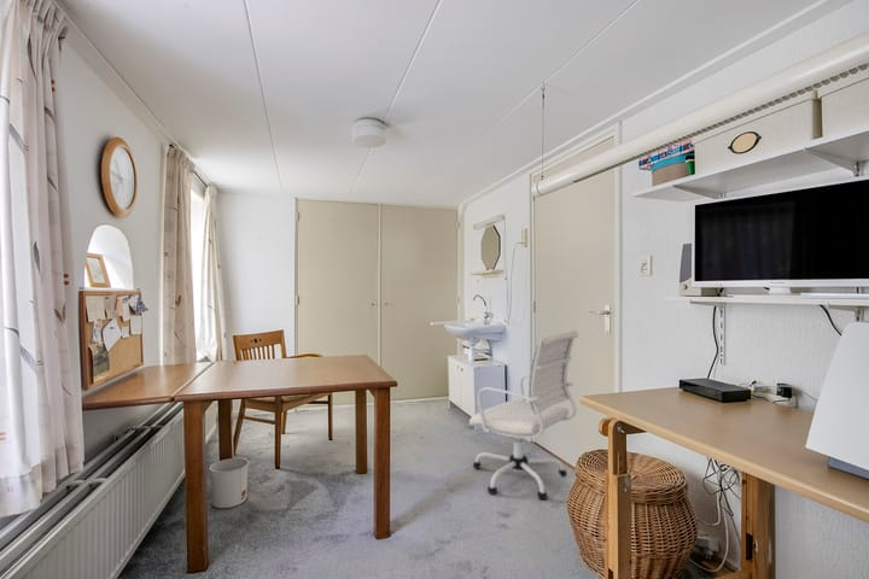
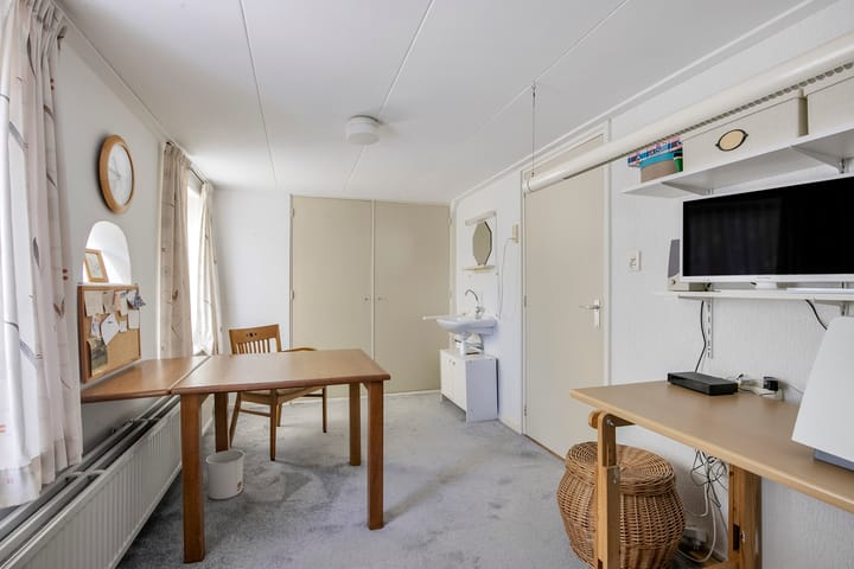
- office chair (518, 403)
